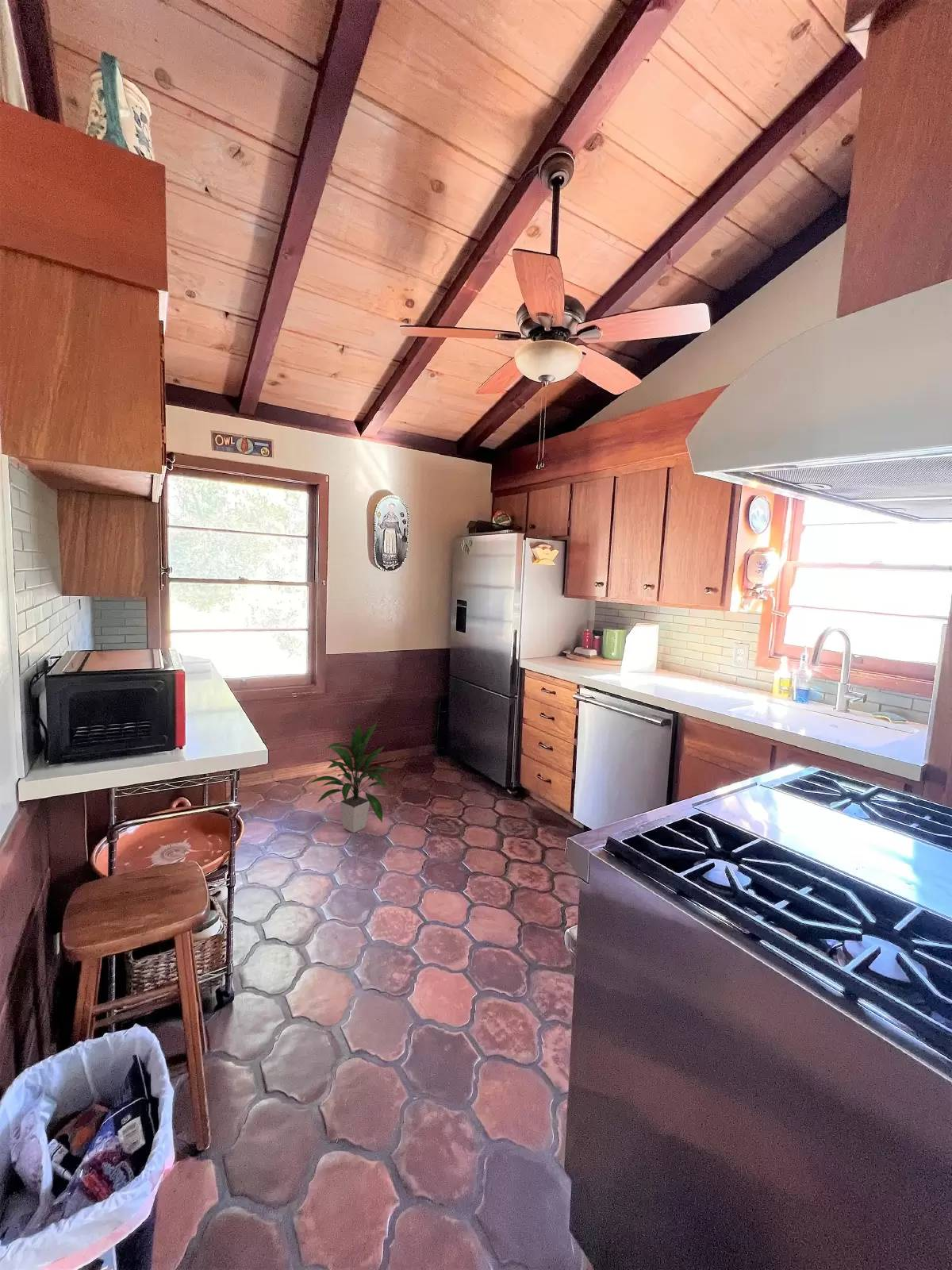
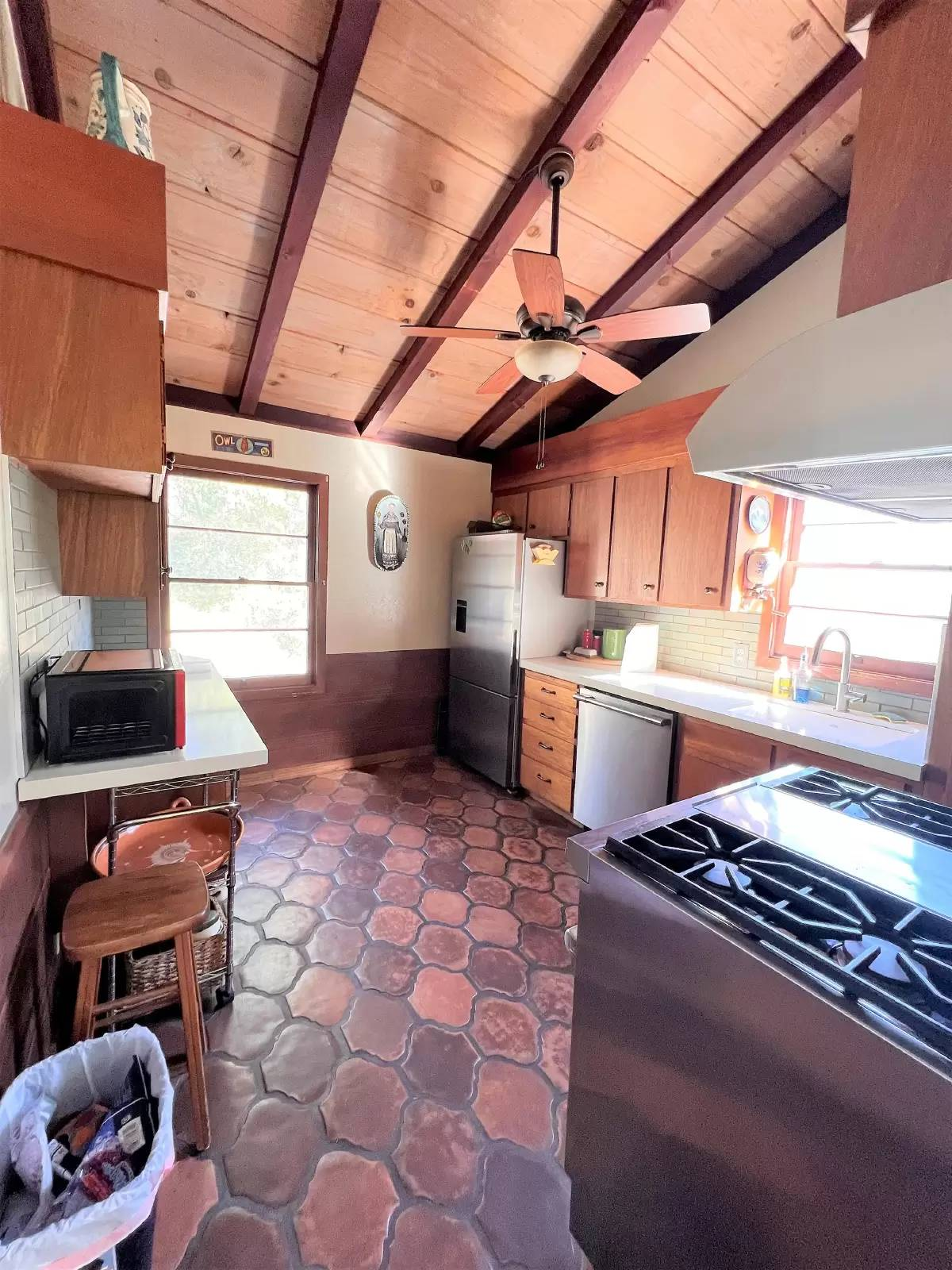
- indoor plant (355, 779)
